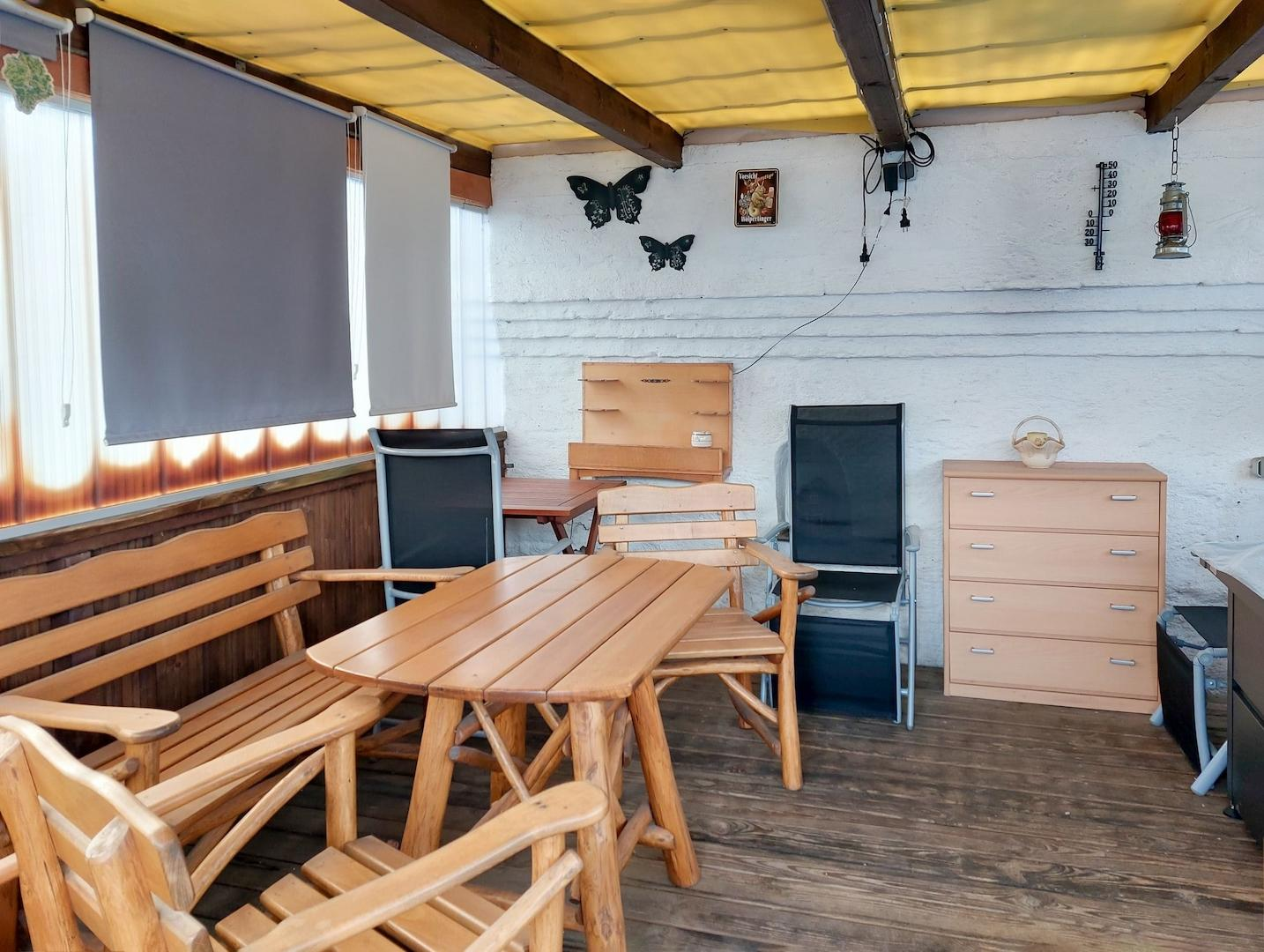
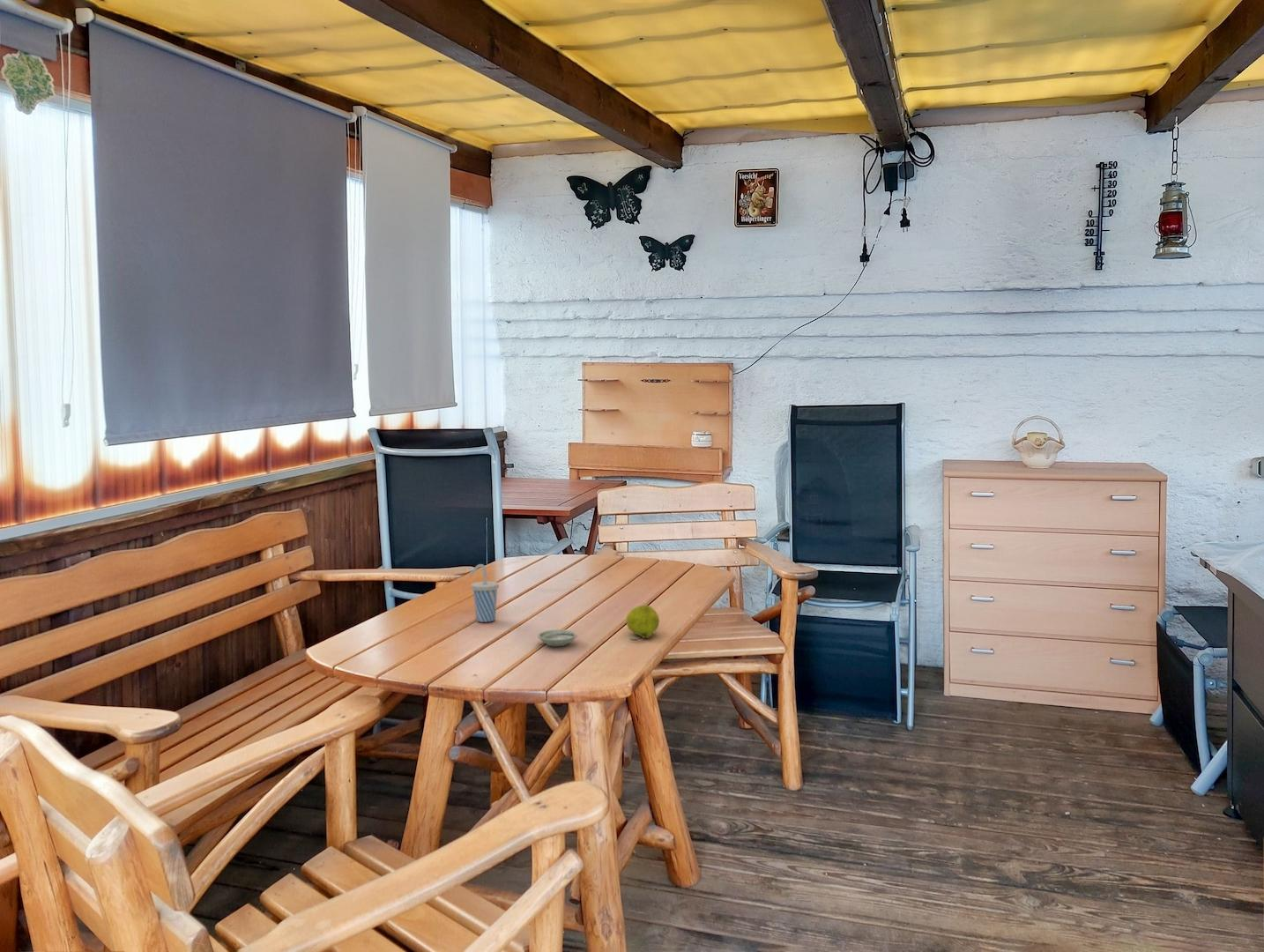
+ cup (483, 591)
+ saucer (557, 638)
+ fruit (642, 621)
